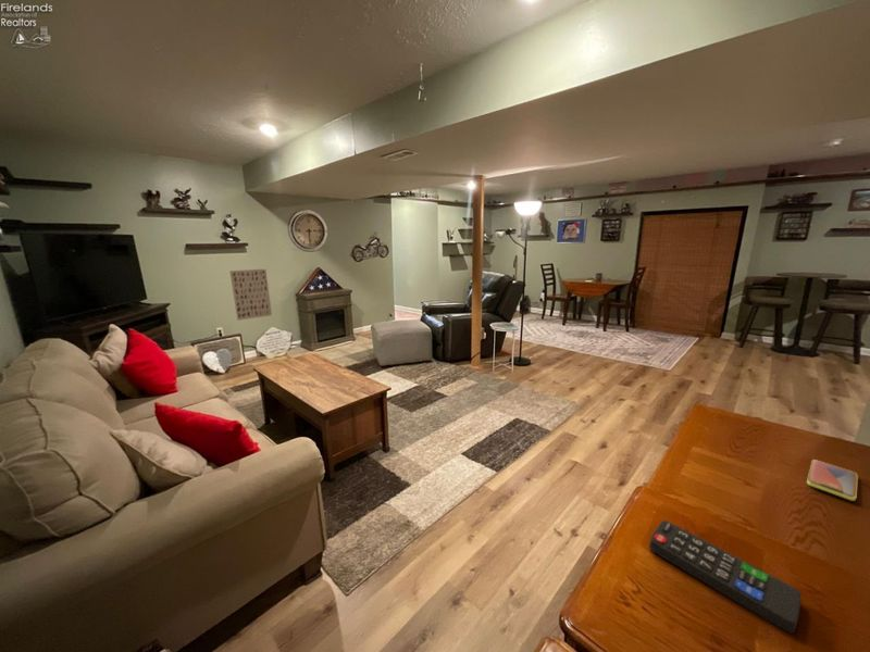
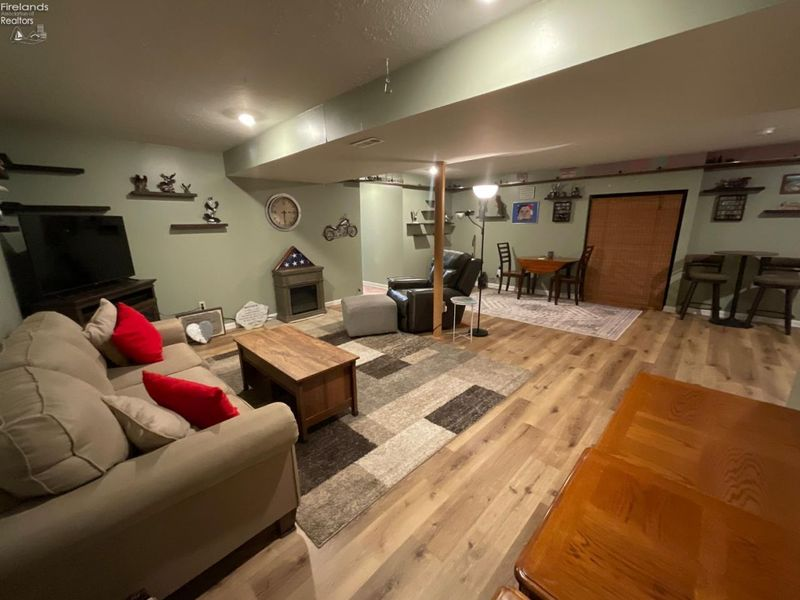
- wall art (251, 293)
- smartphone (832, 478)
- remote control (718, 567)
